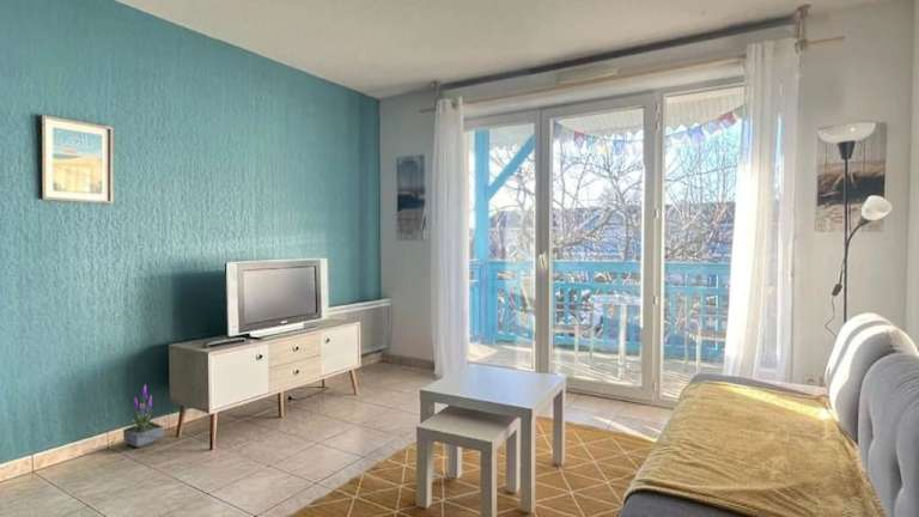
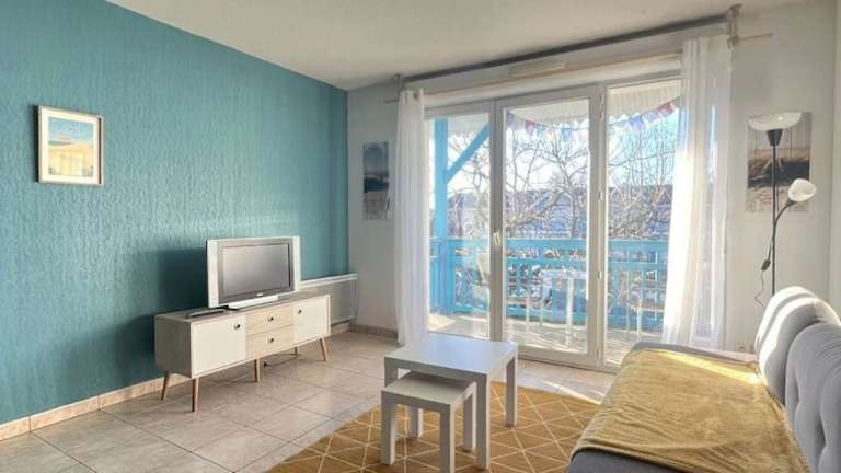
- potted plant (142, 413)
